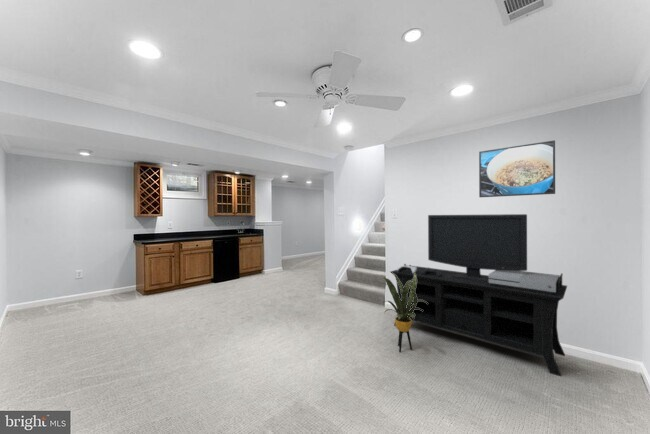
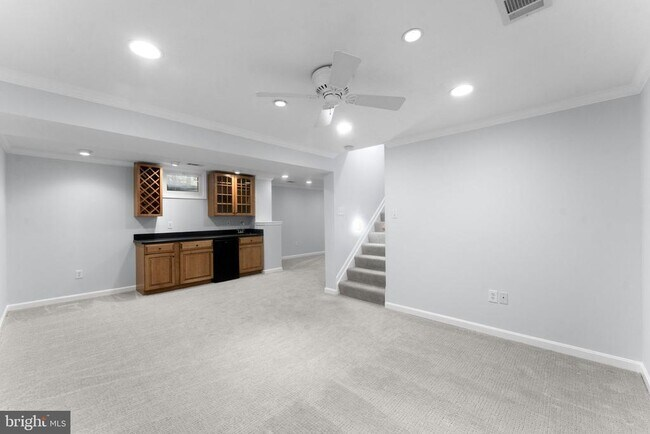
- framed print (514, 171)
- media console (468, 277)
- house plant (398, 310)
